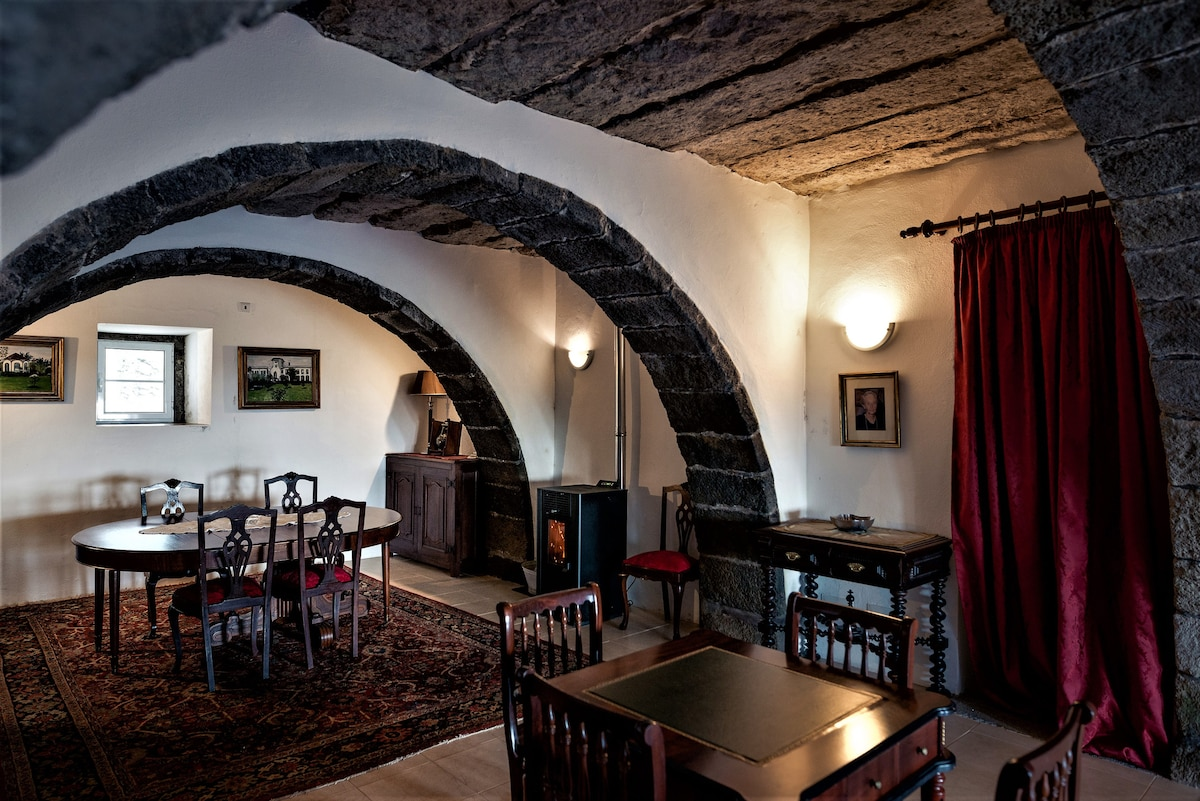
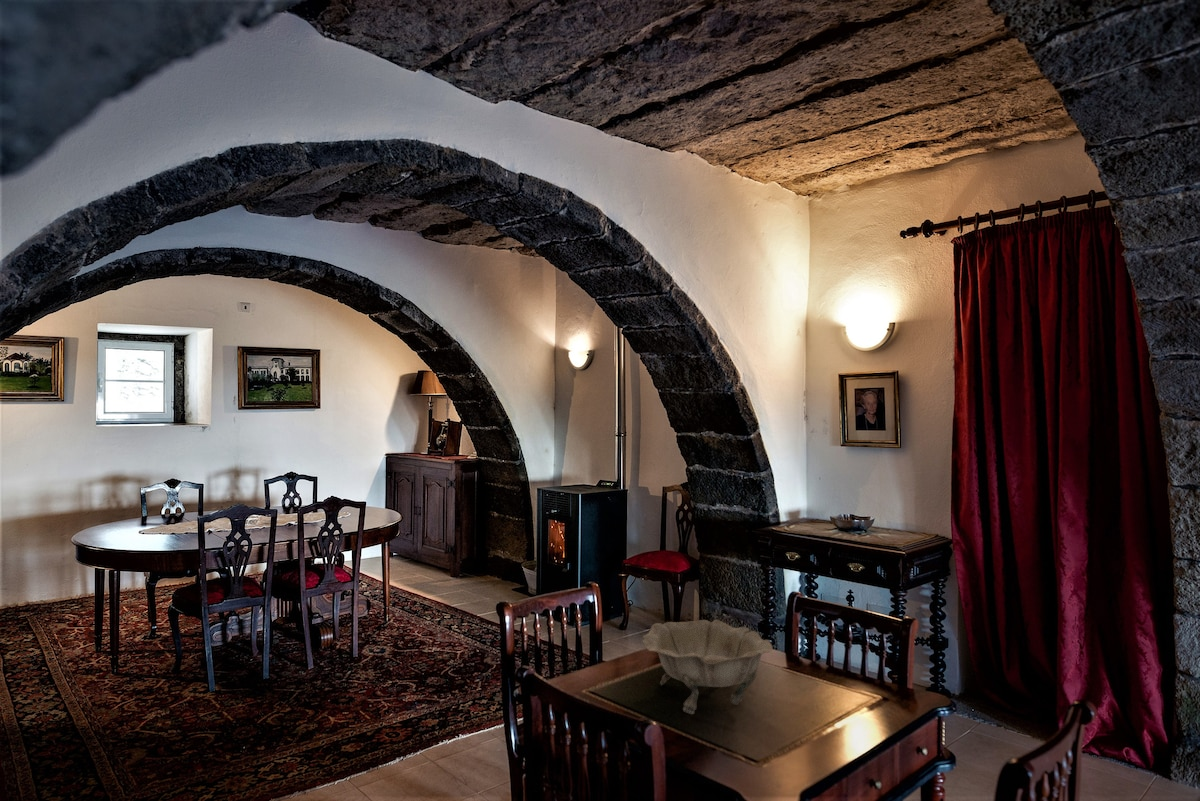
+ decorative bowl (706, 663)
